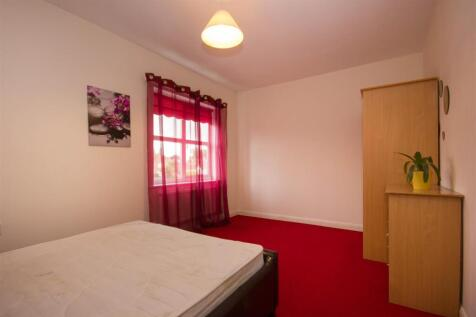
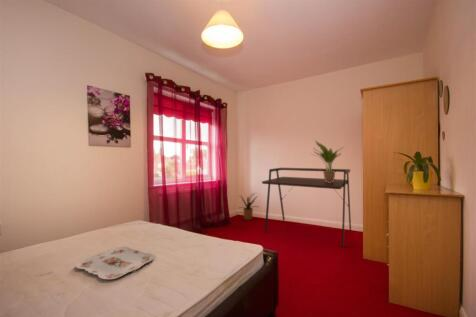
+ potted plant (326, 161)
+ desk (306, 186)
+ house plant (248, 205)
+ serving tray (116, 261)
